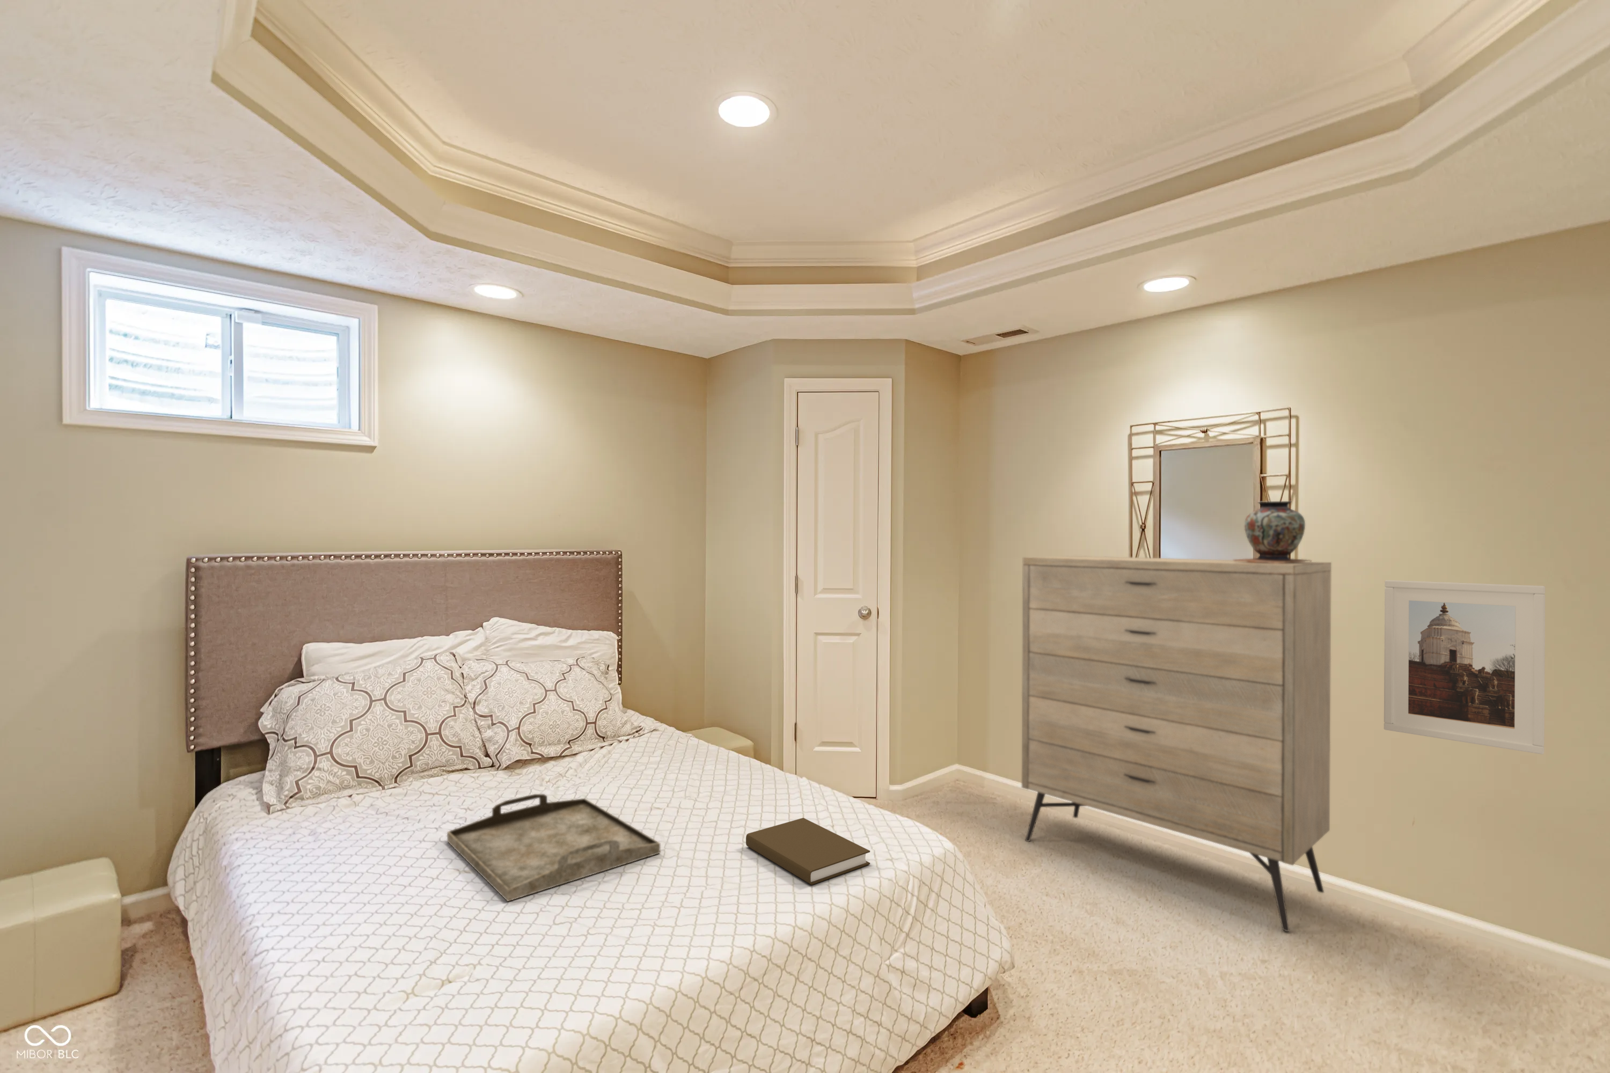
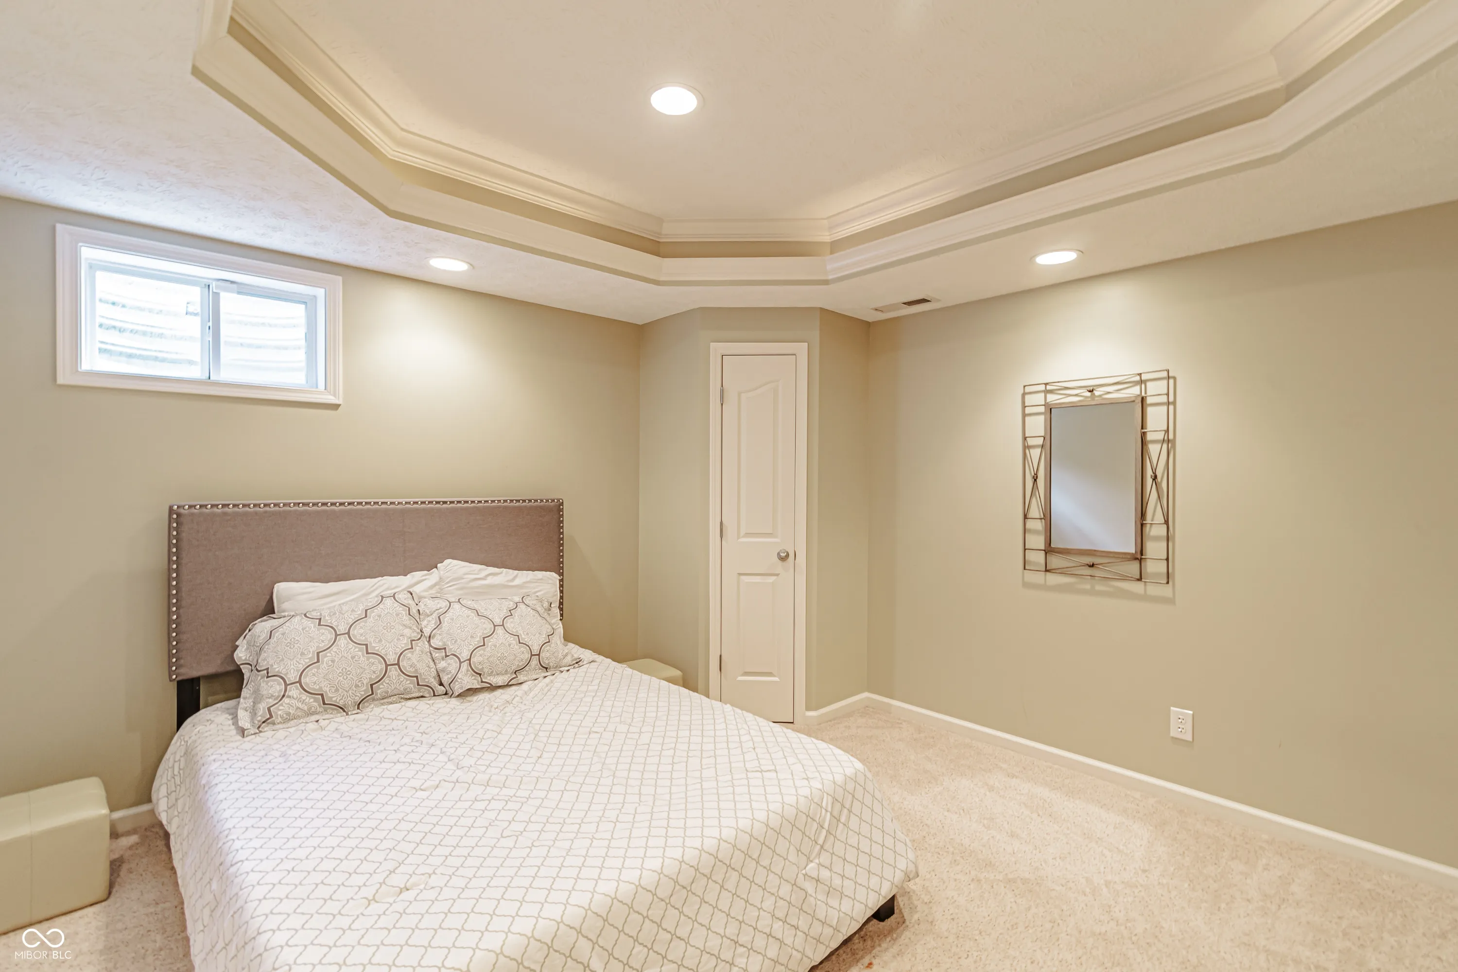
- decorative vase (1271, 531)
- dresser (1164, 711)
- book (806, 848)
- serving tray (552, 832)
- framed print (1460, 661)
